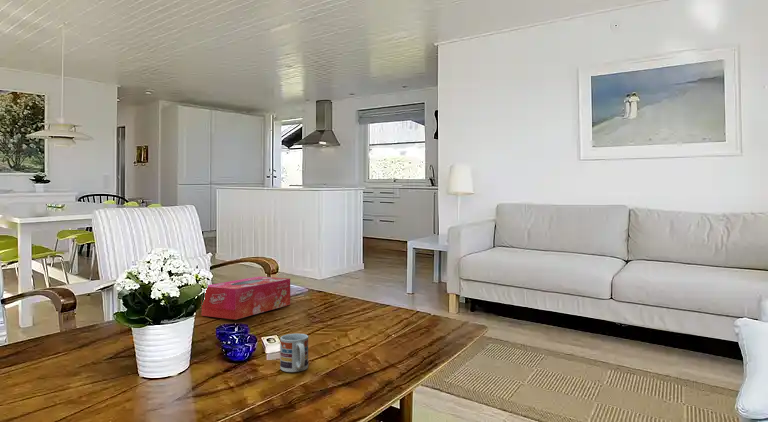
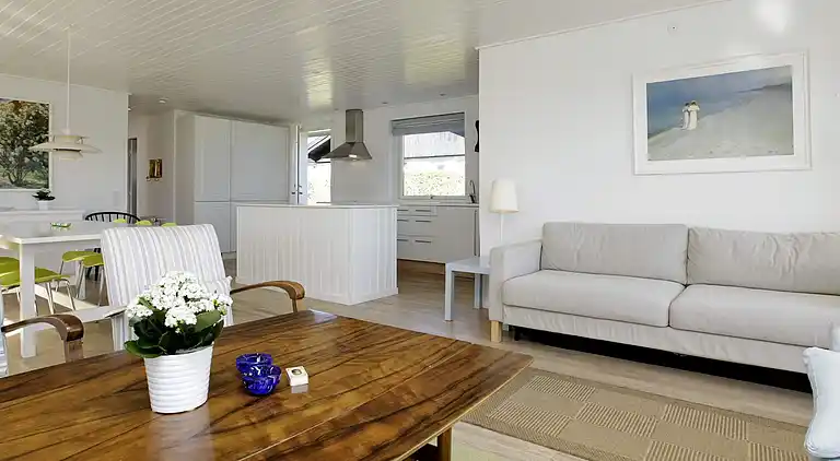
- cup (296, 353)
- tissue box (248, 295)
